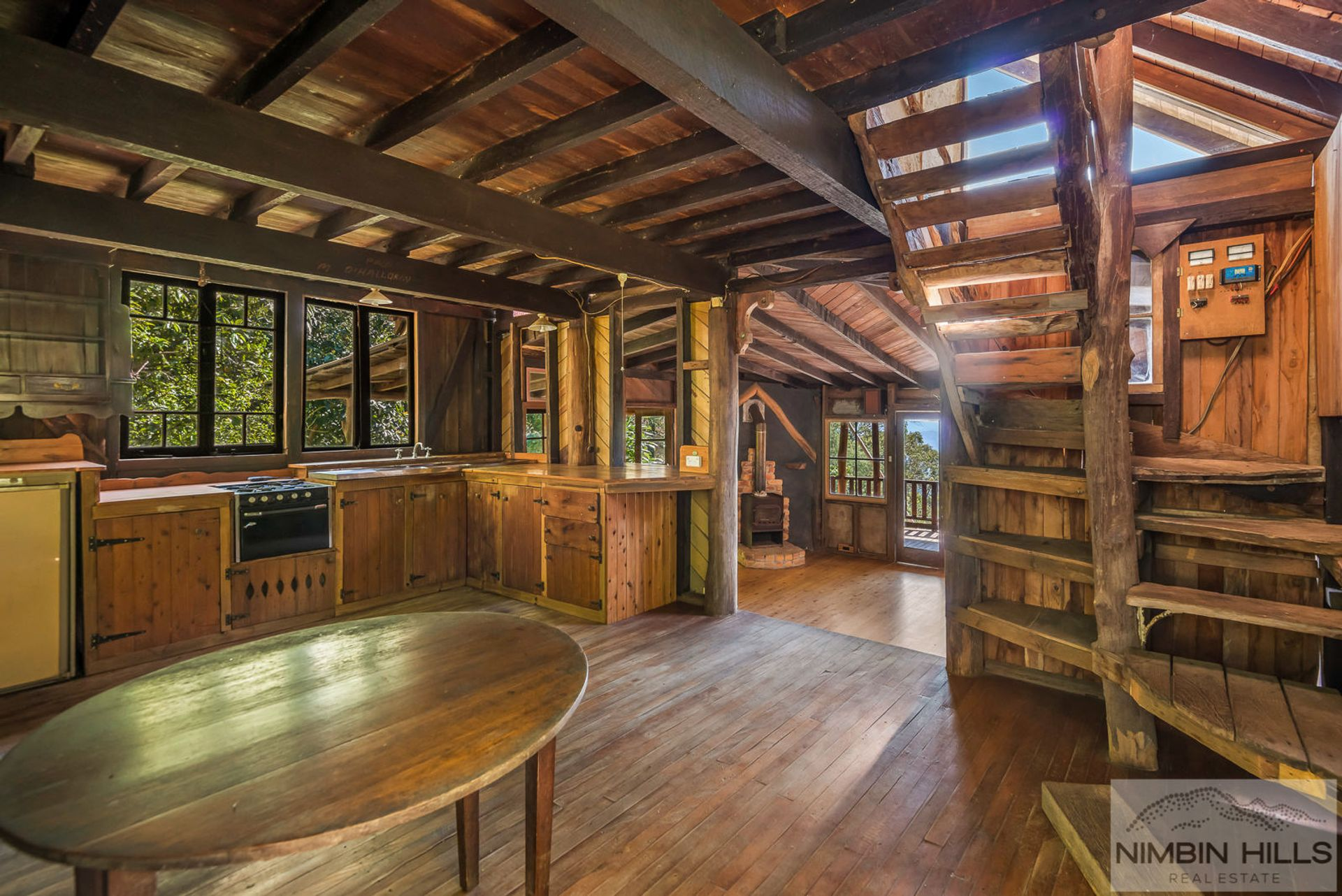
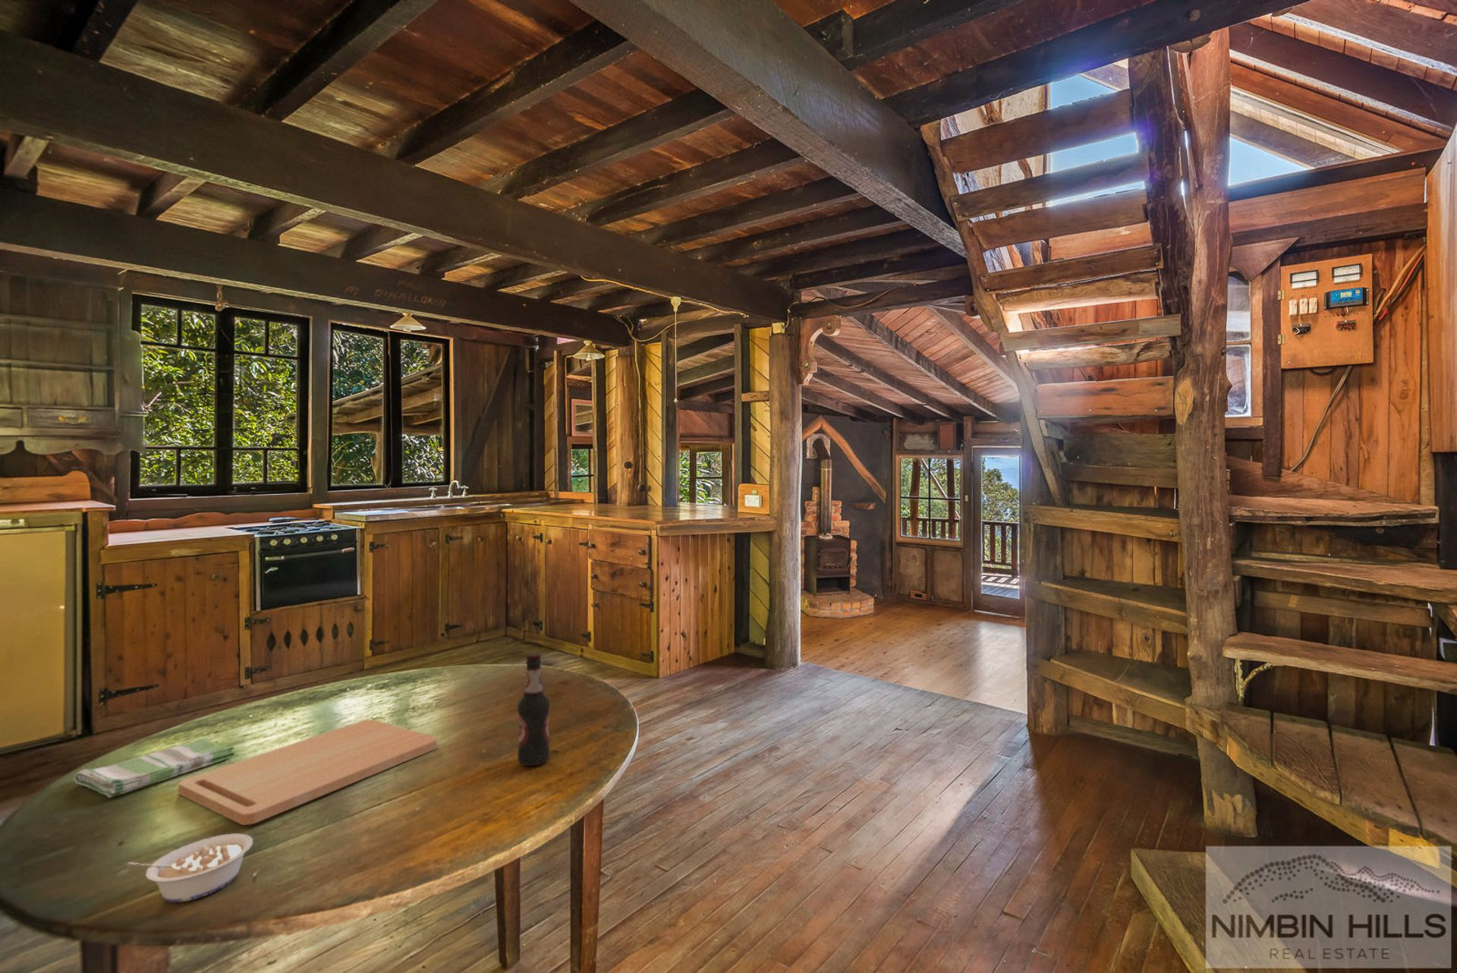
+ dish towel (157, 762)
+ cutting board (318, 762)
+ bottle (533, 707)
+ legume (198, 869)
